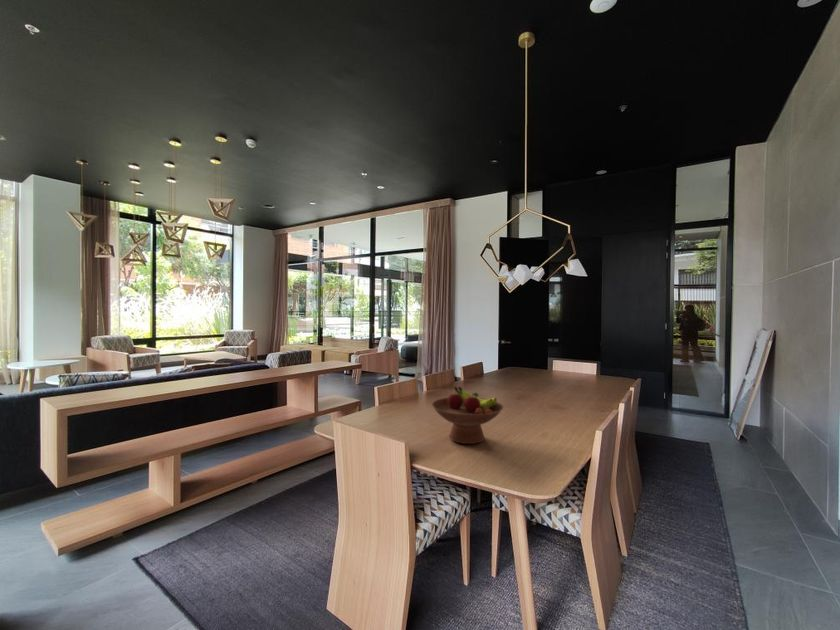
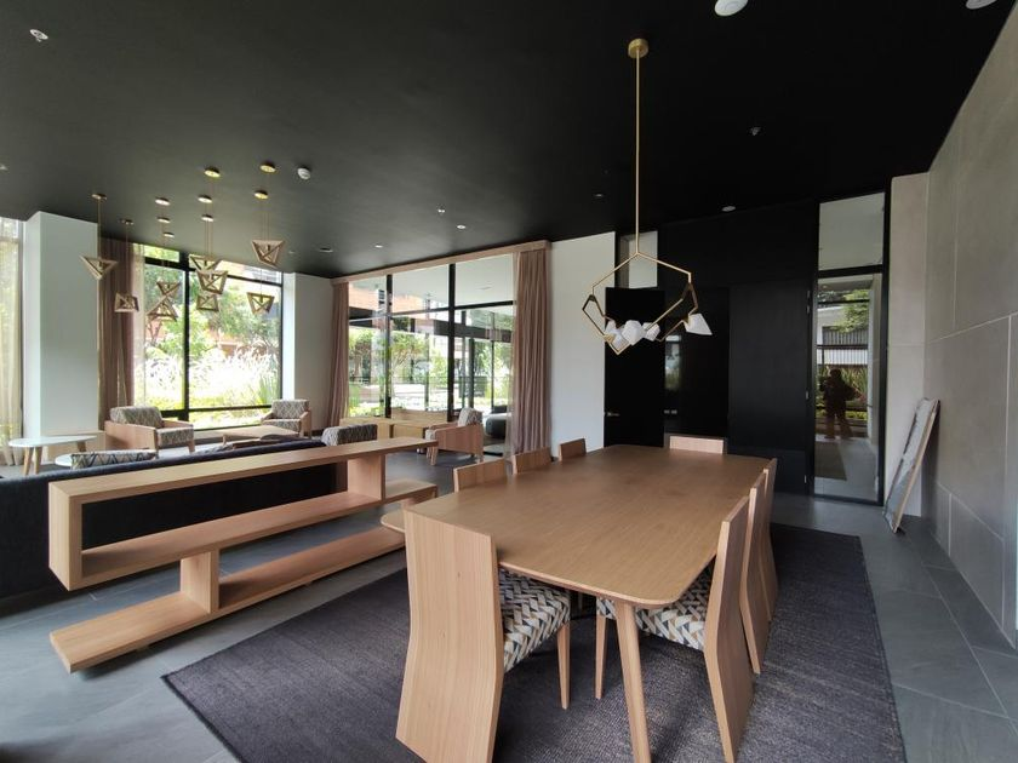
- fruit bowl (466, 415)
